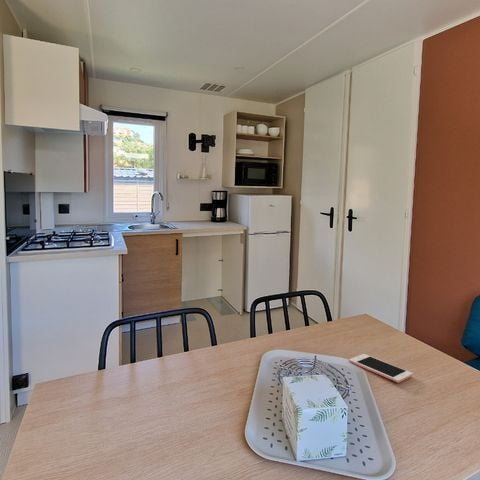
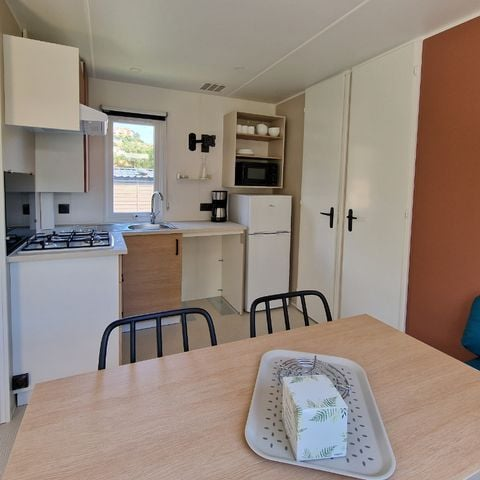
- cell phone (379, 367)
